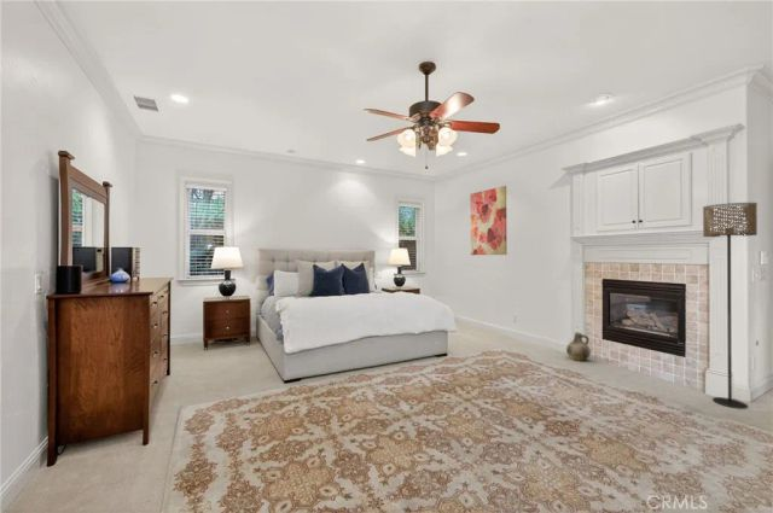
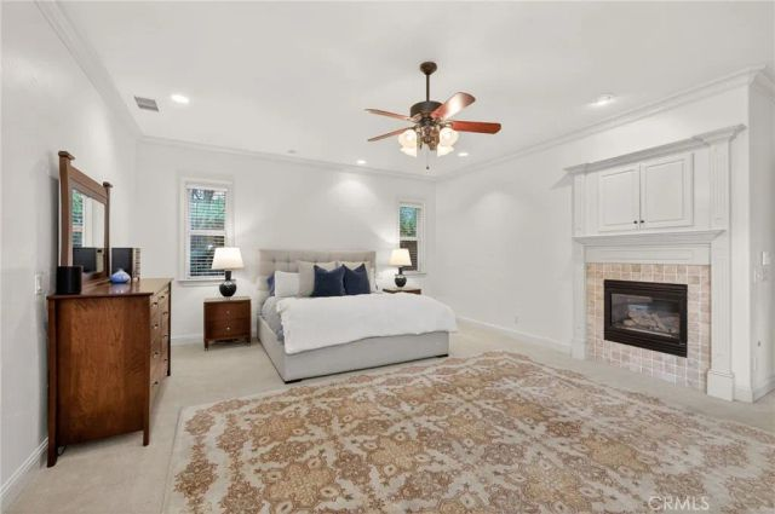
- wall art (487, 222)
- ceramic jug (577, 345)
- floor lamp (728, 304)
